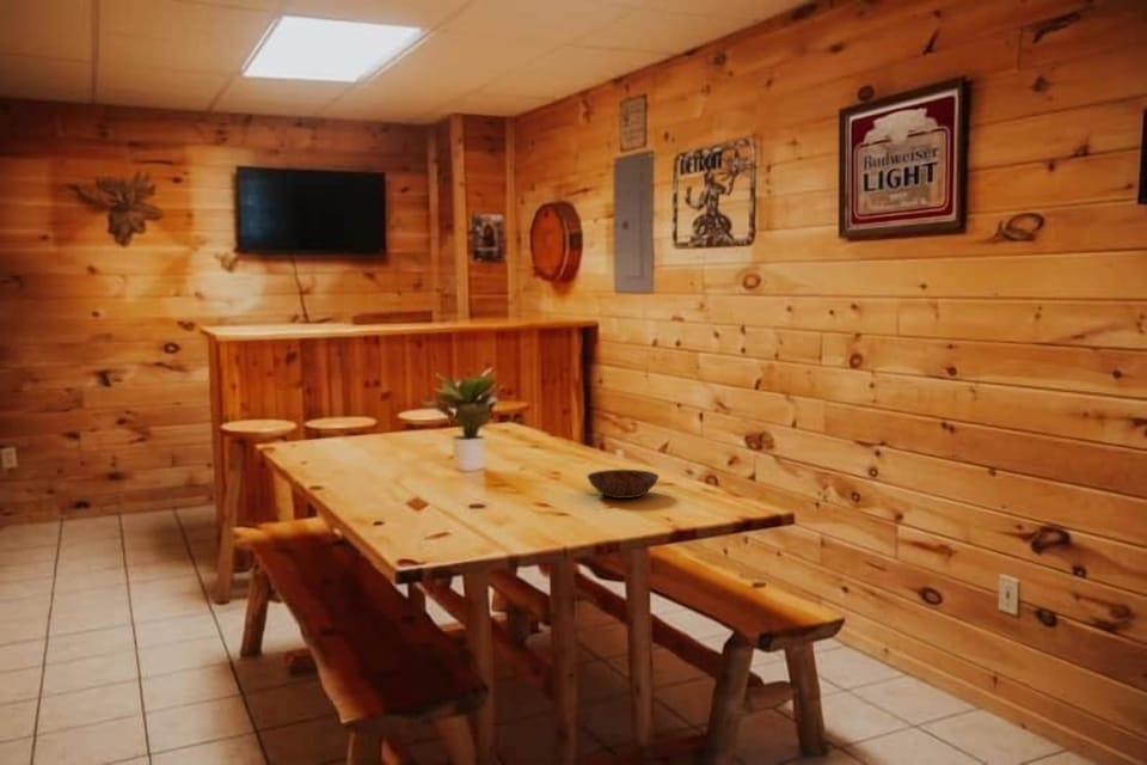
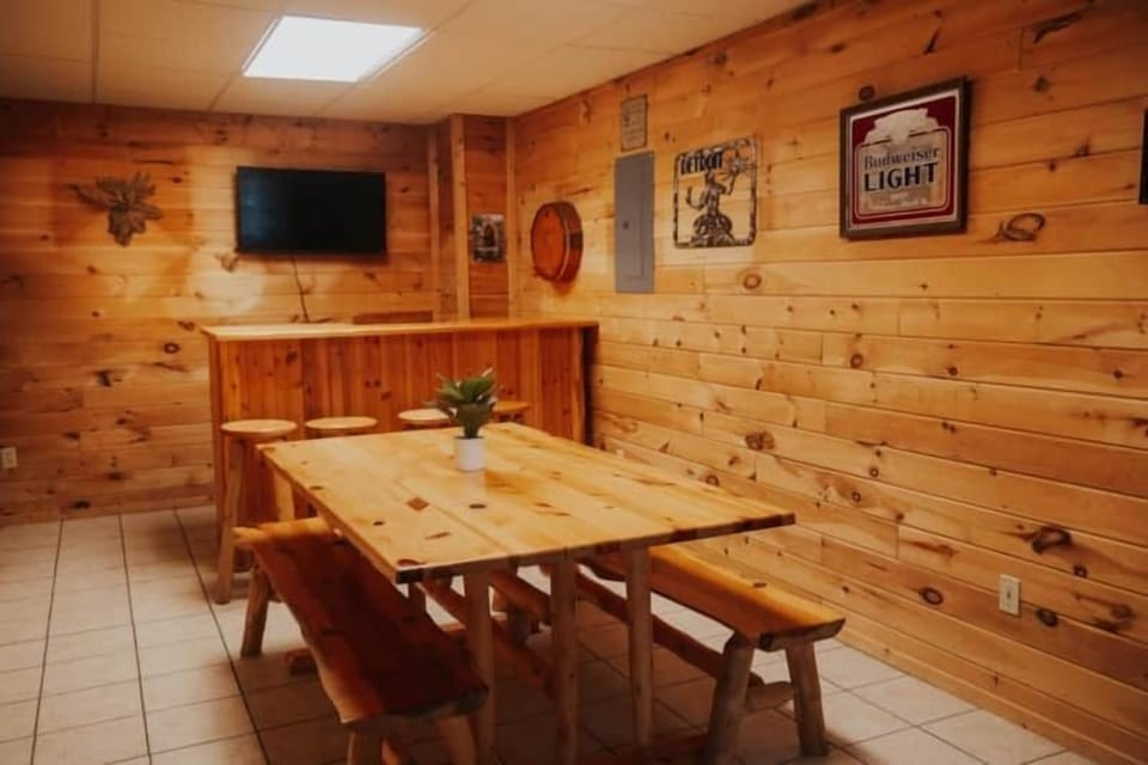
- bowl (622, 484)
